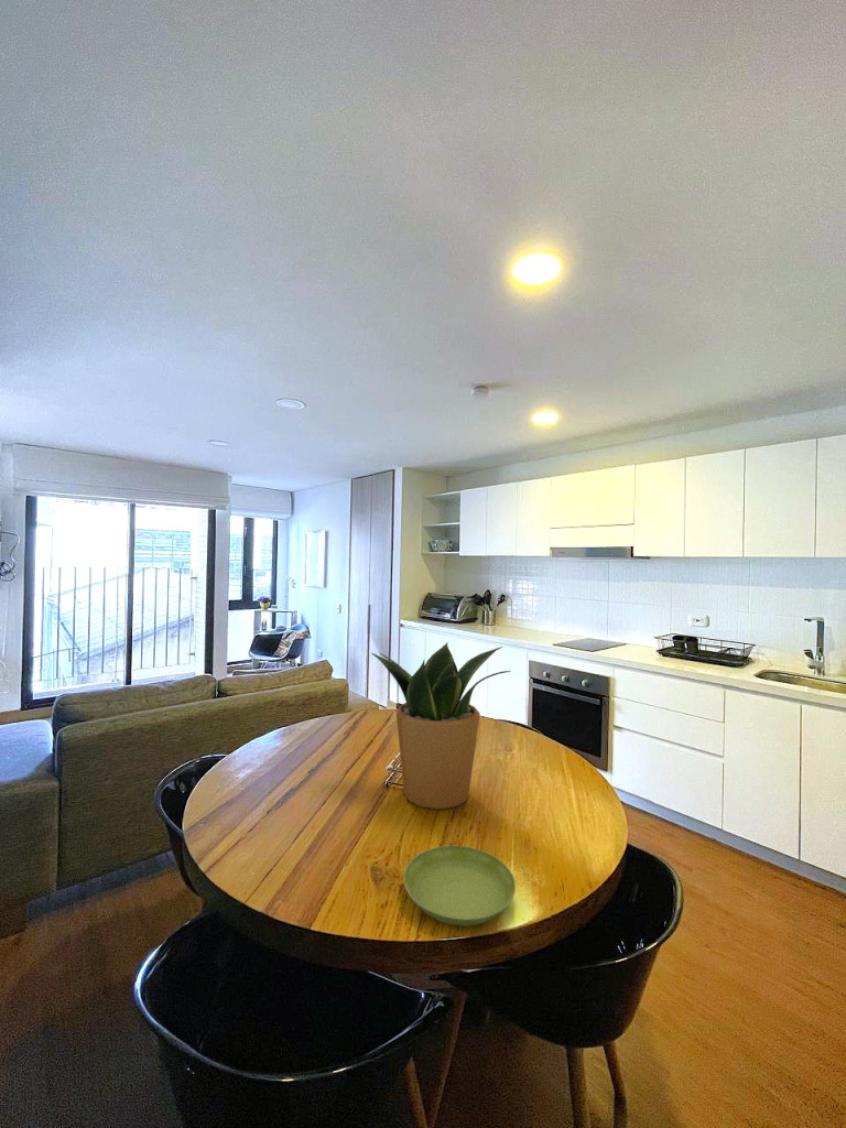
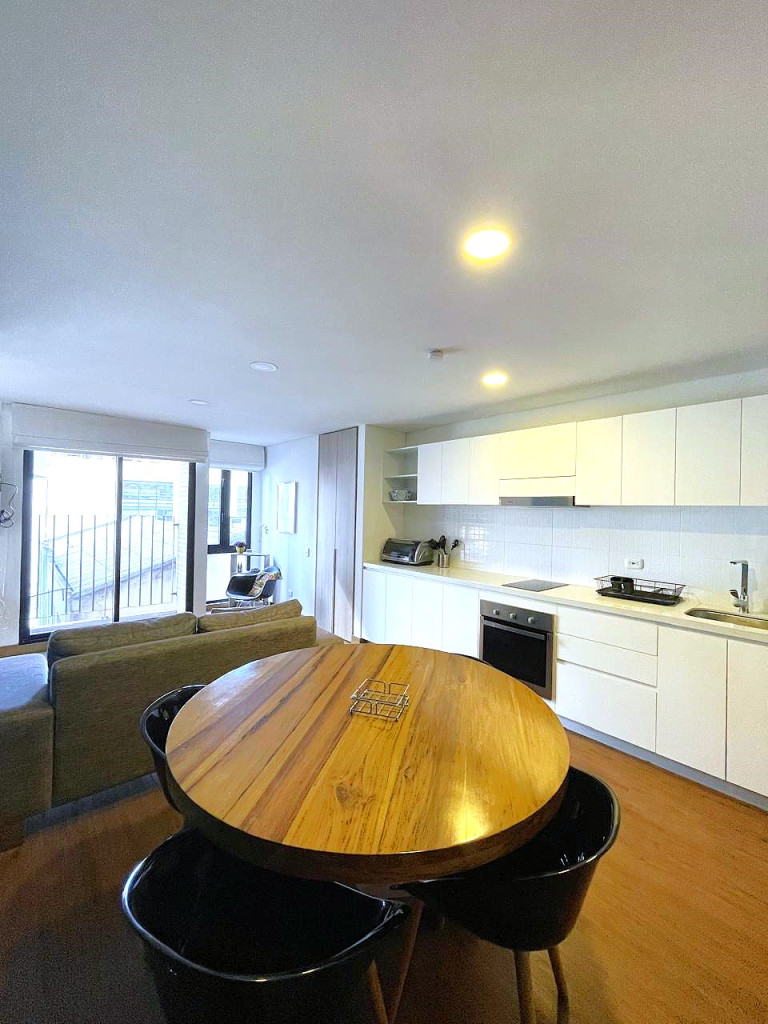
- potted plant (435, 718)
- saucer (458, 886)
